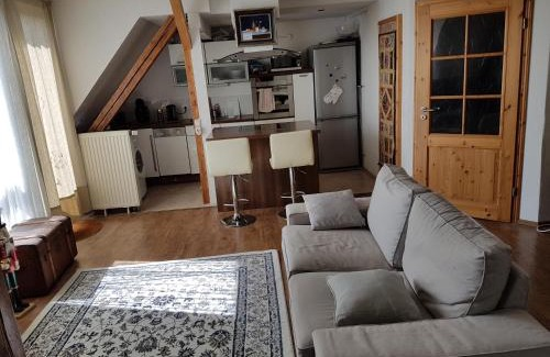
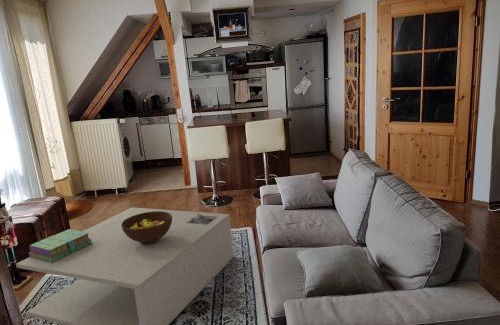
+ coffee table (137, 259)
+ fruit bowl (148, 228)
+ stack of books (60, 242)
